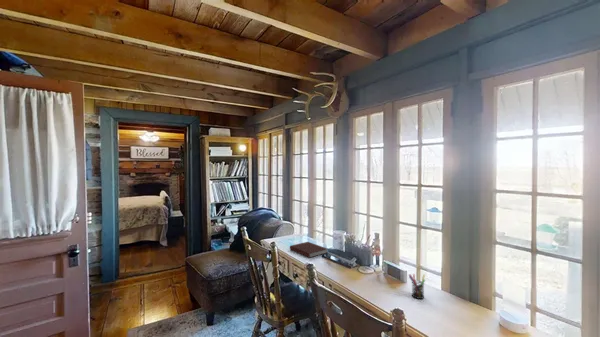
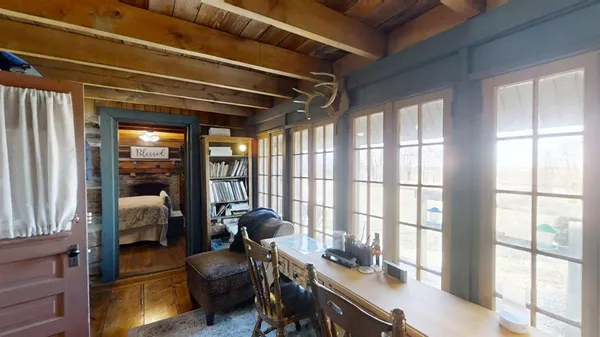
- pen holder (418, 285)
- notebook (308, 249)
